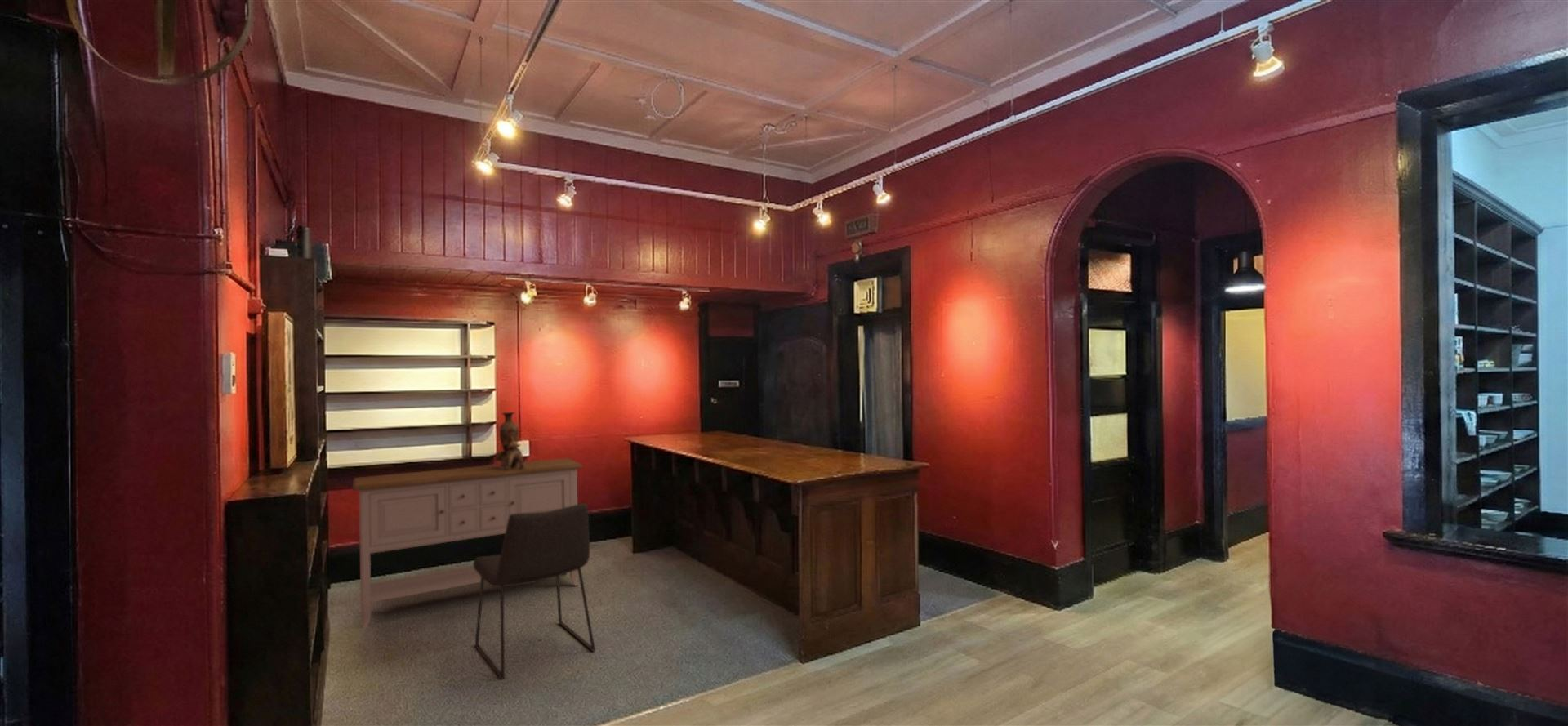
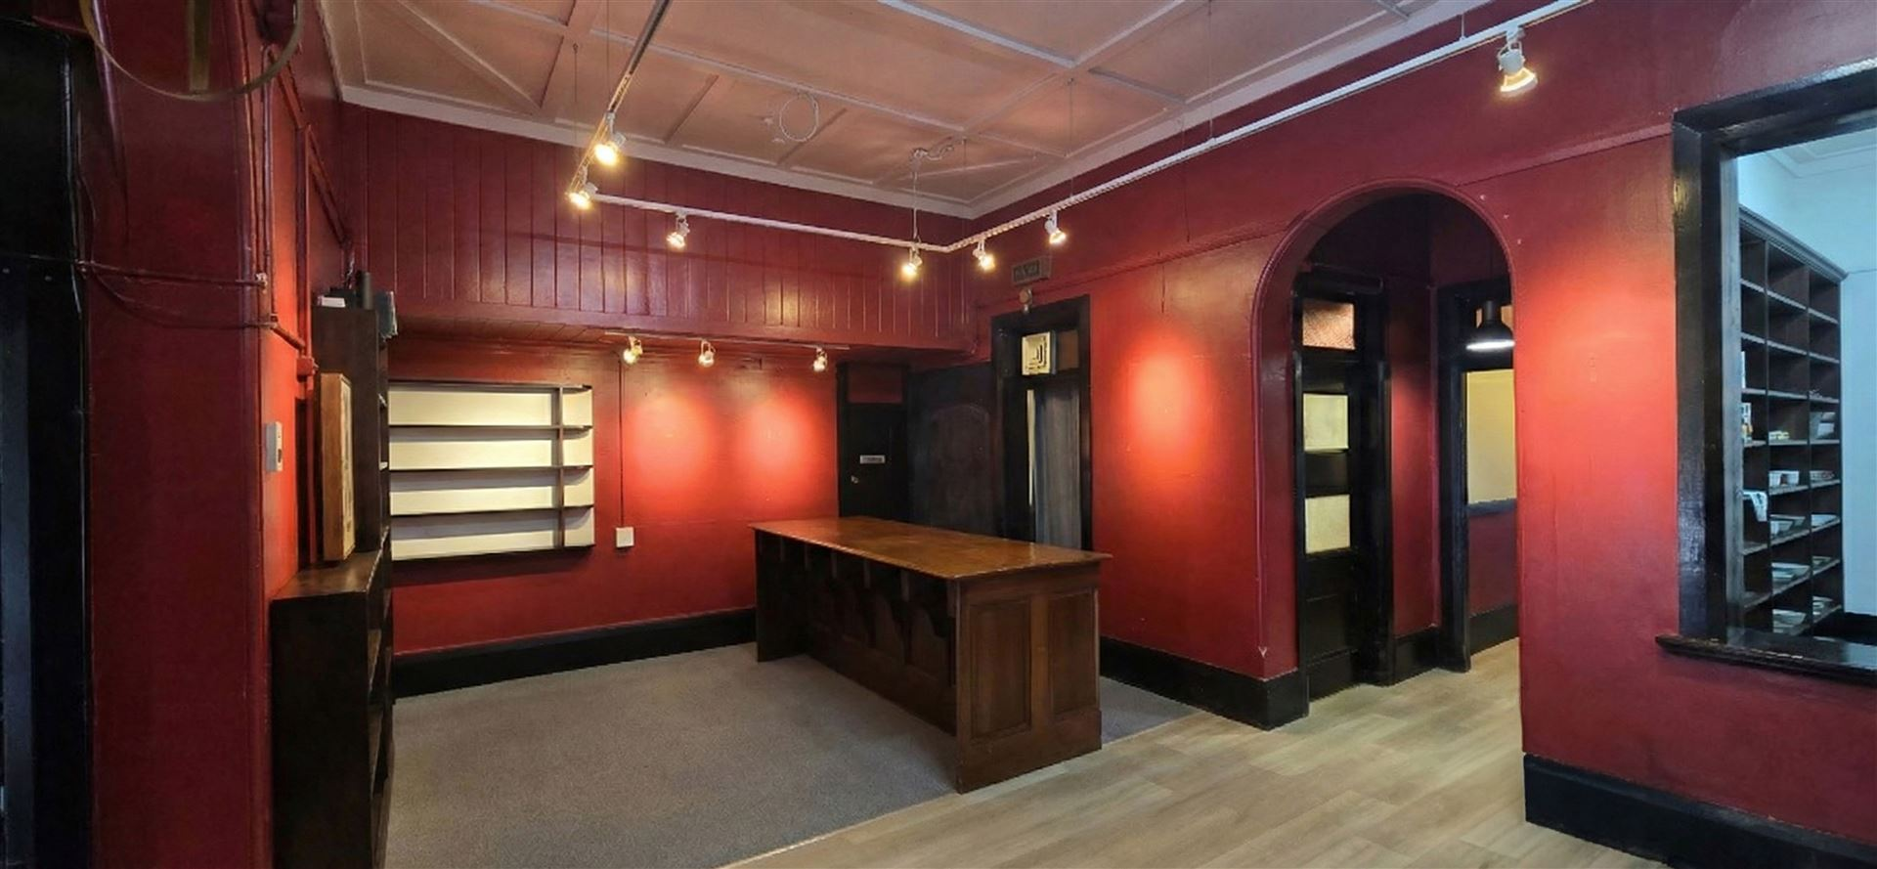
- sideboard (474, 534)
- vase with dog figurine (509, 439)
- chair (535, 575)
